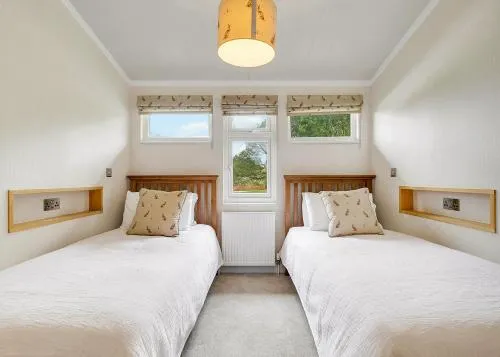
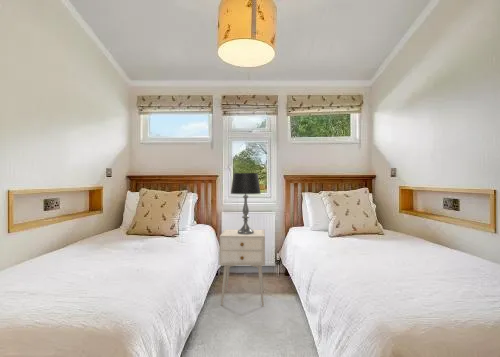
+ nightstand (243, 264)
+ table lamp (245, 203)
